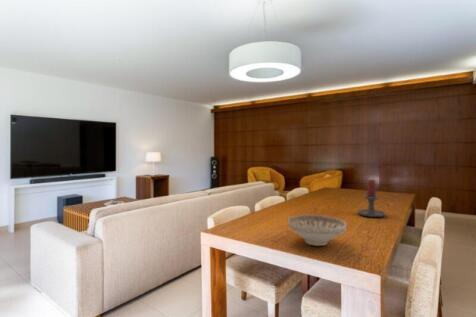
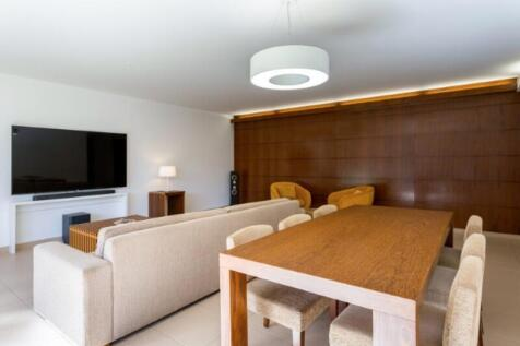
- candle holder (371, 196)
- decorative bowl (316, 231)
